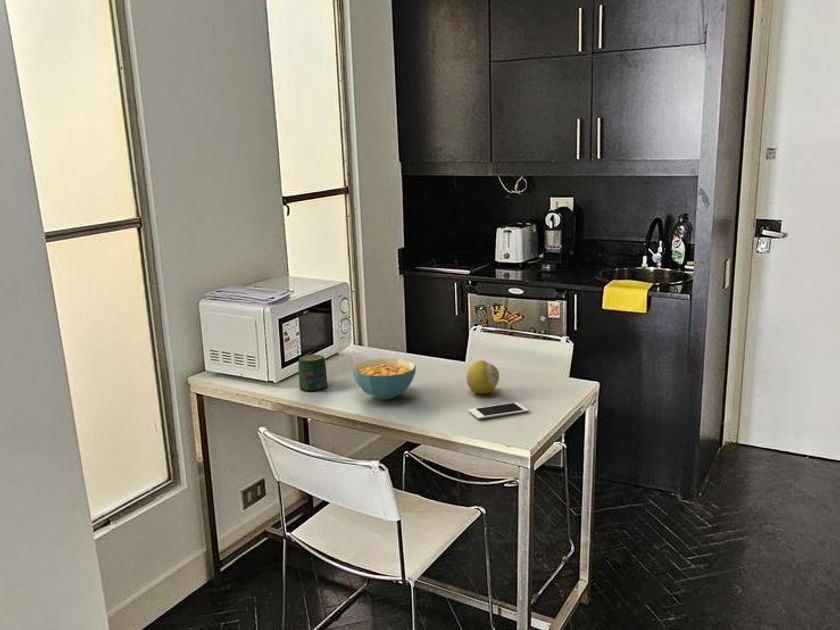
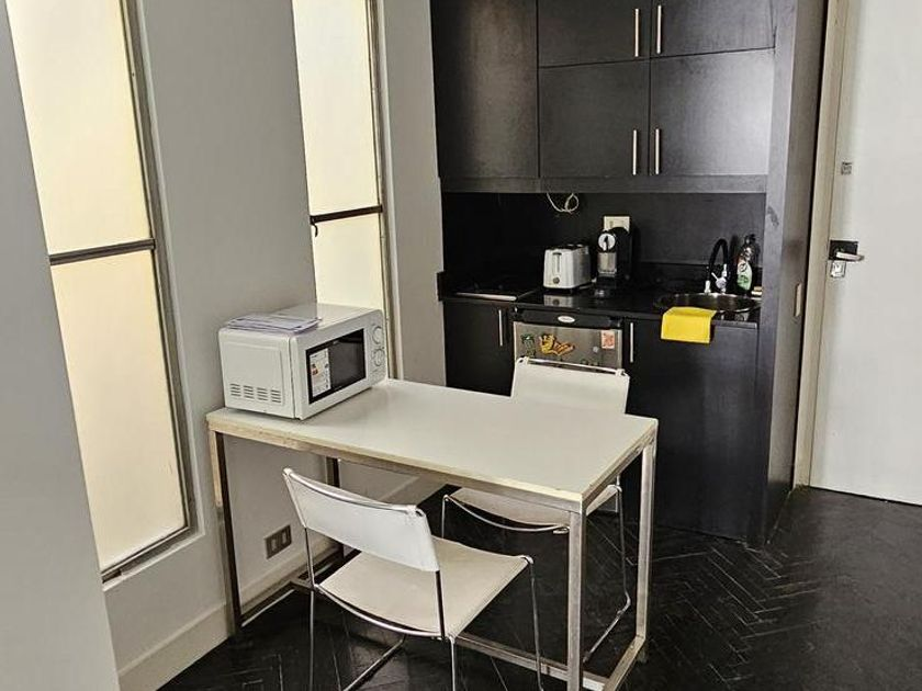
- cell phone (498, 410)
- fruit (483, 377)
- cereal bowl (384, 381)
- jar (312, 372)
